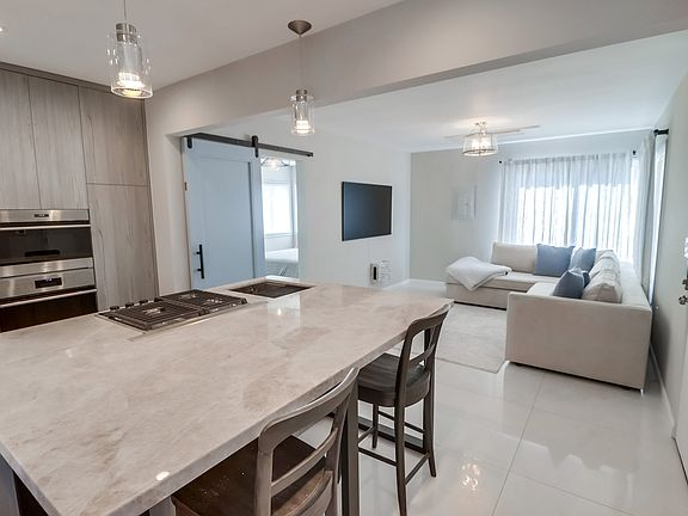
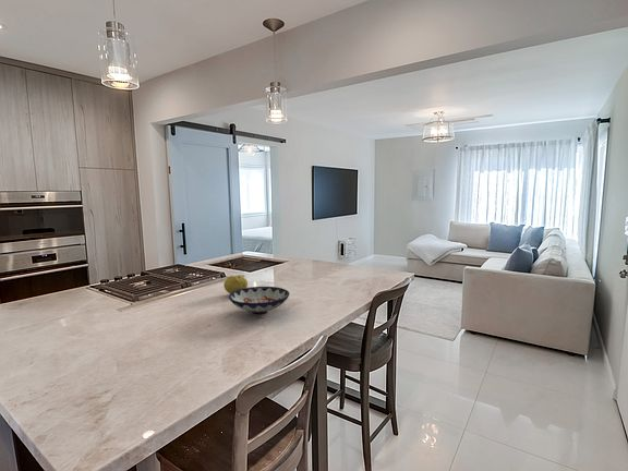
+ fruit (235, 285)
+ bowl (259, 302)
